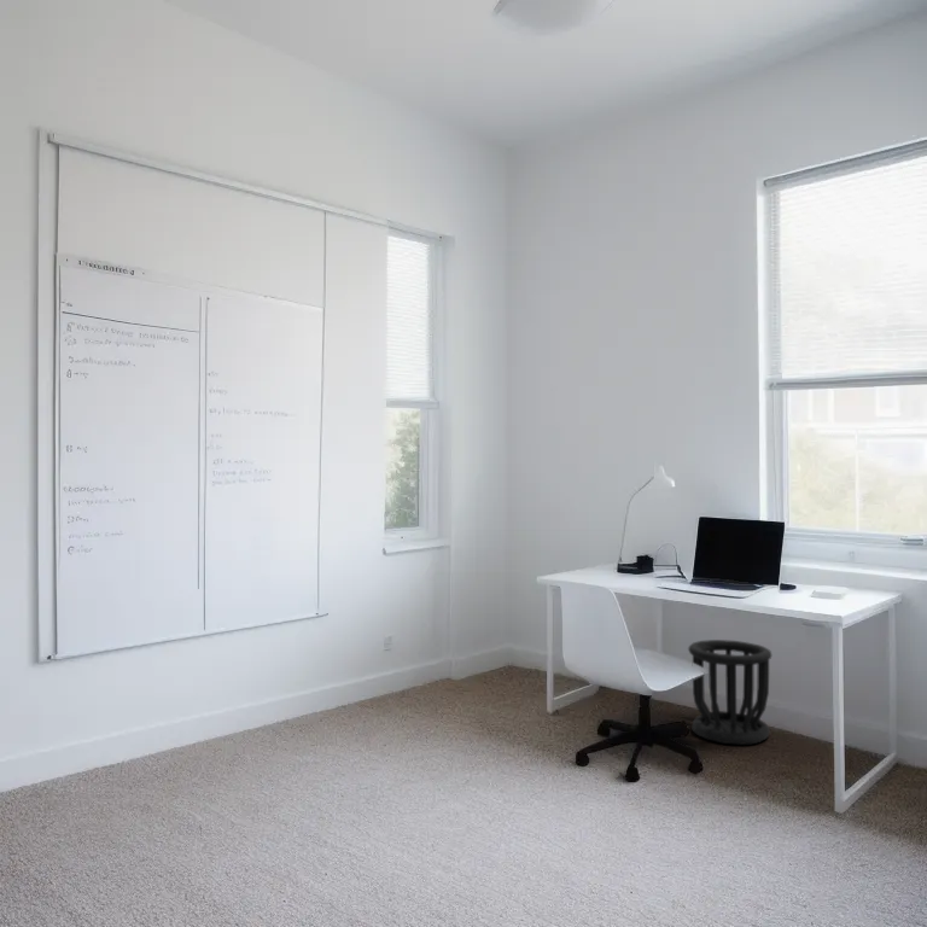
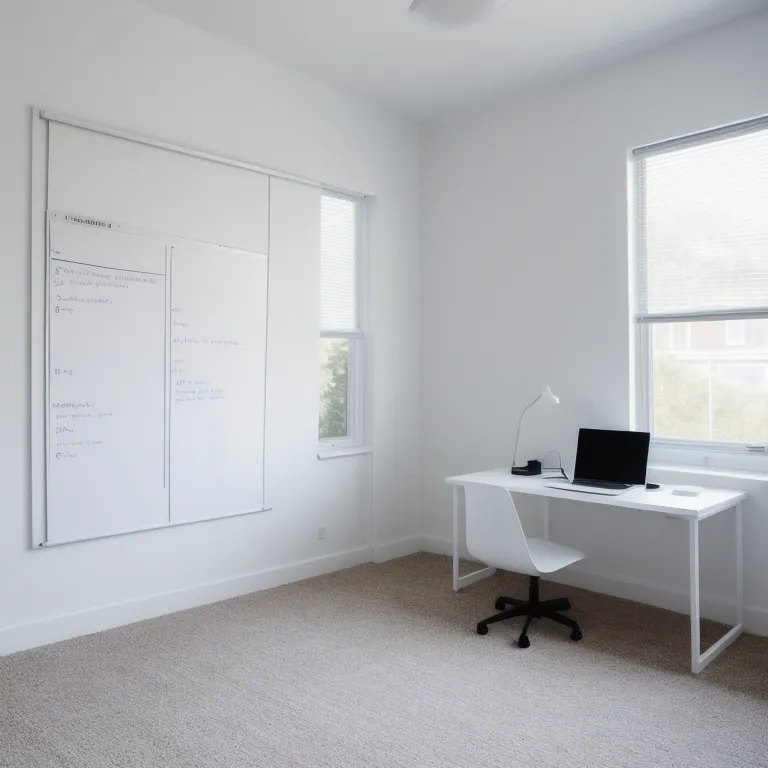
- wastebasket (729, 689)
